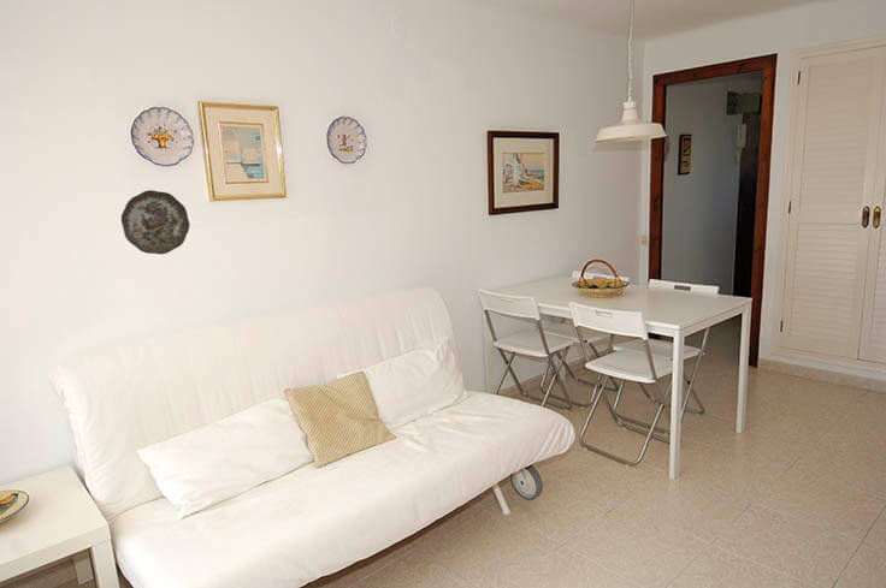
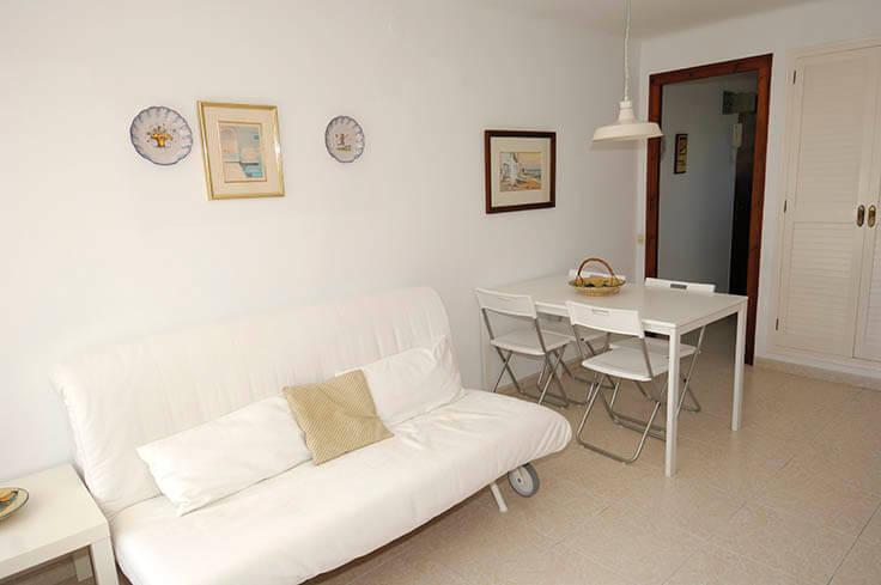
- decorative plate (155, 222)
